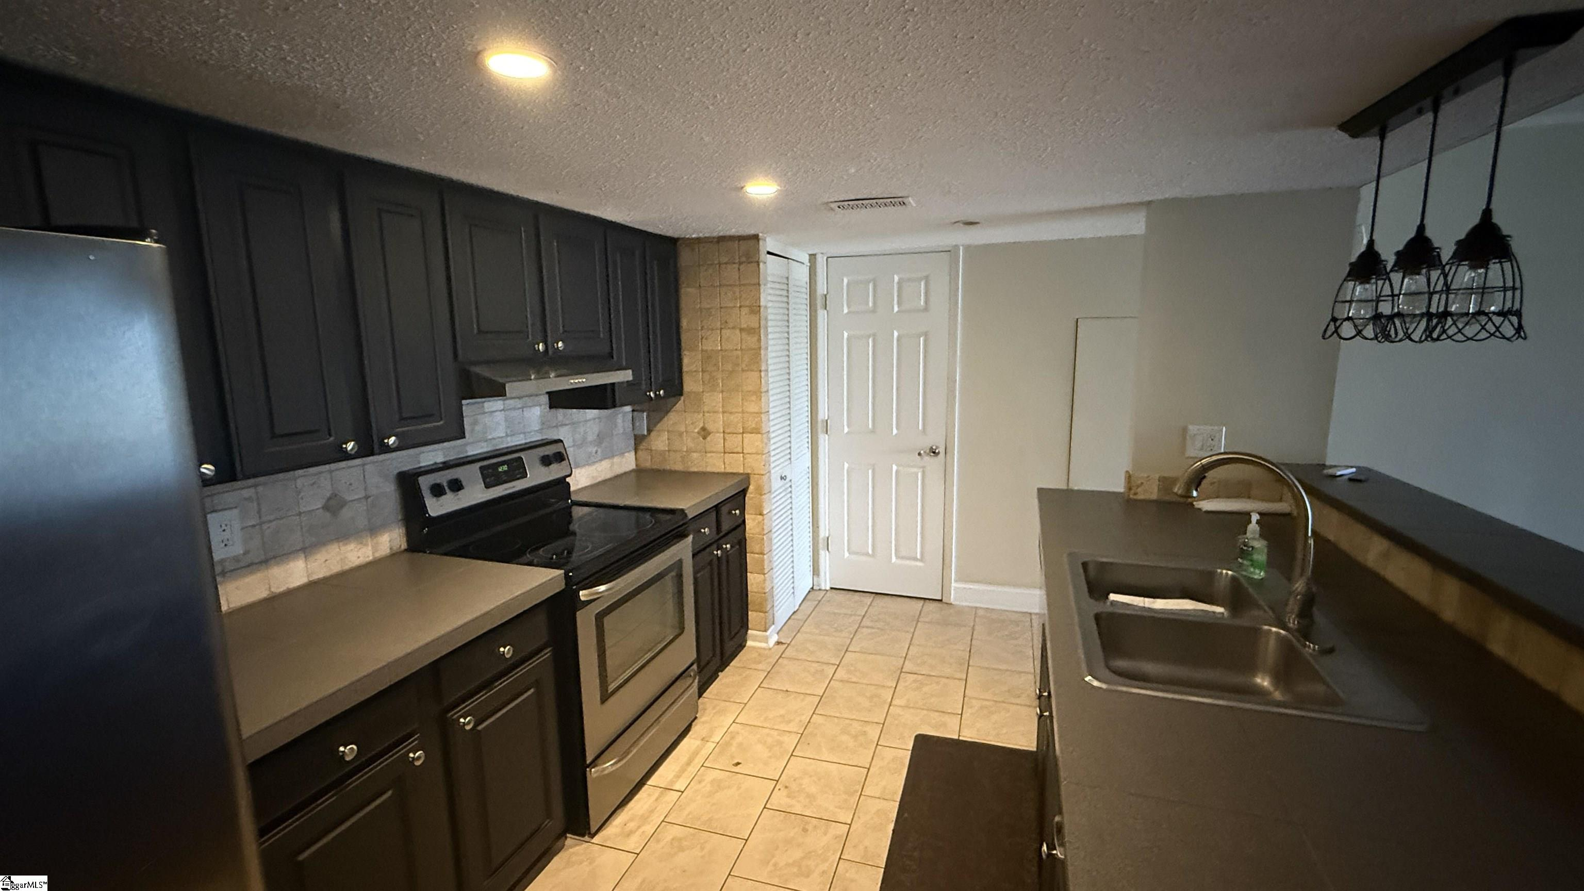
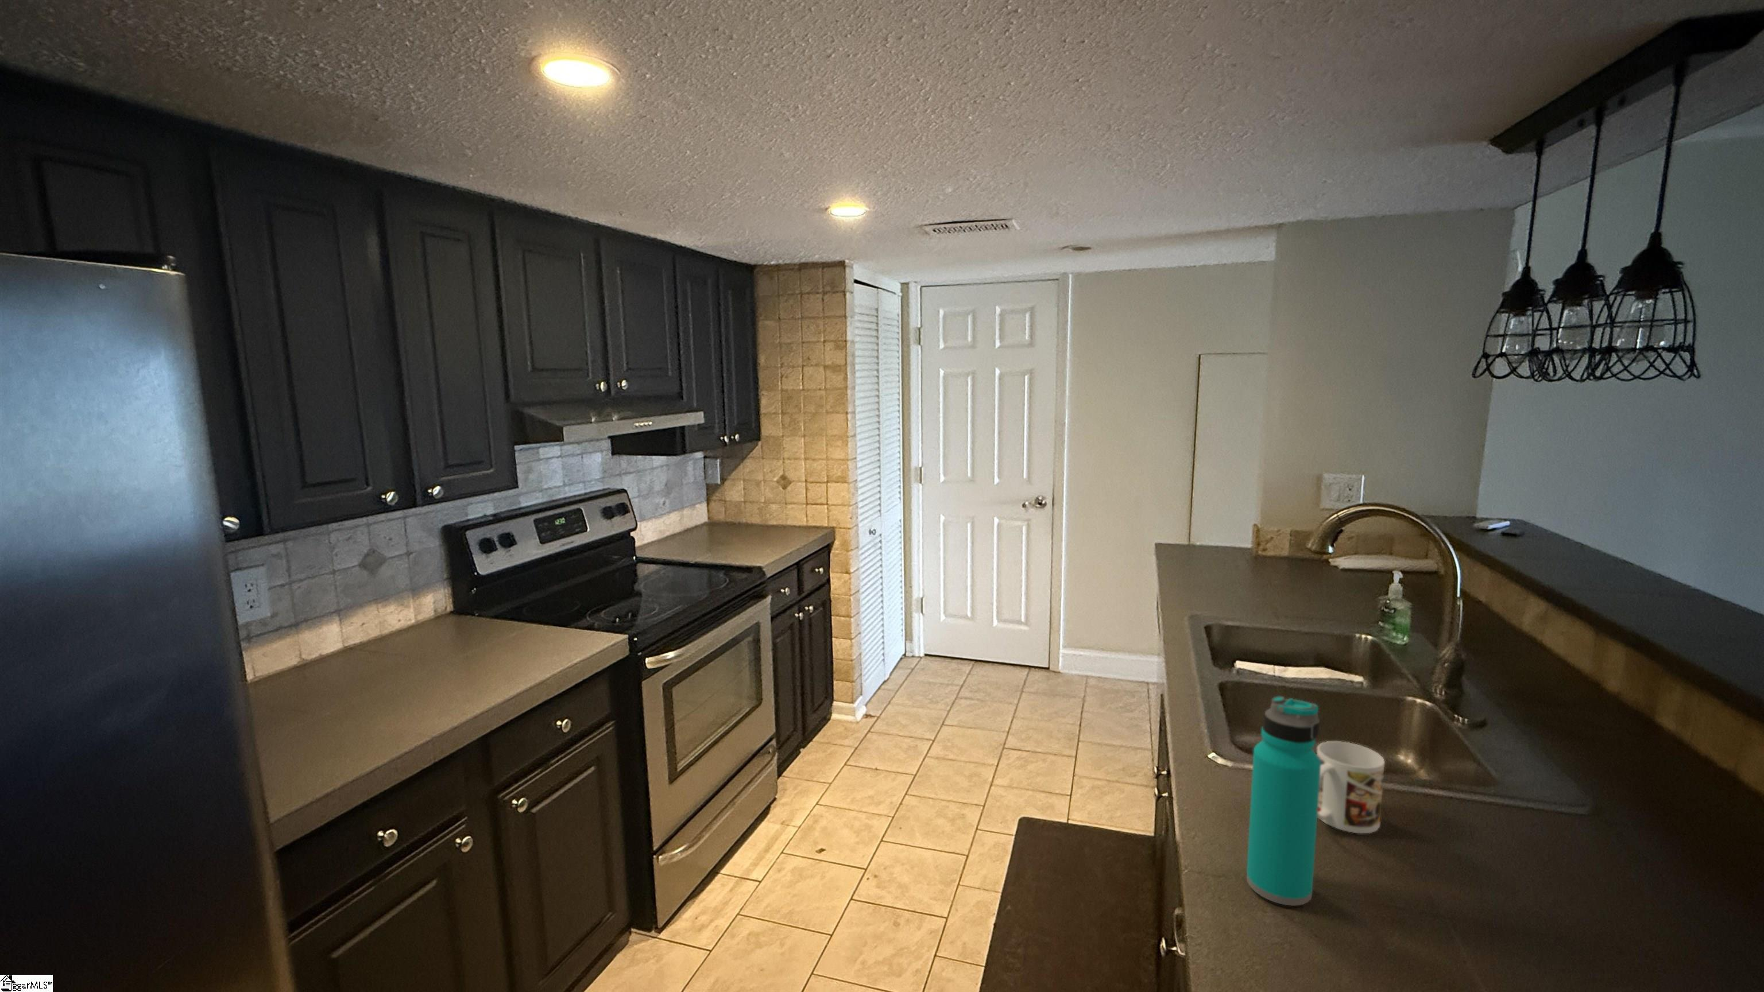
+ water bottle (1284, 795)
+ mug (1339, 789)
